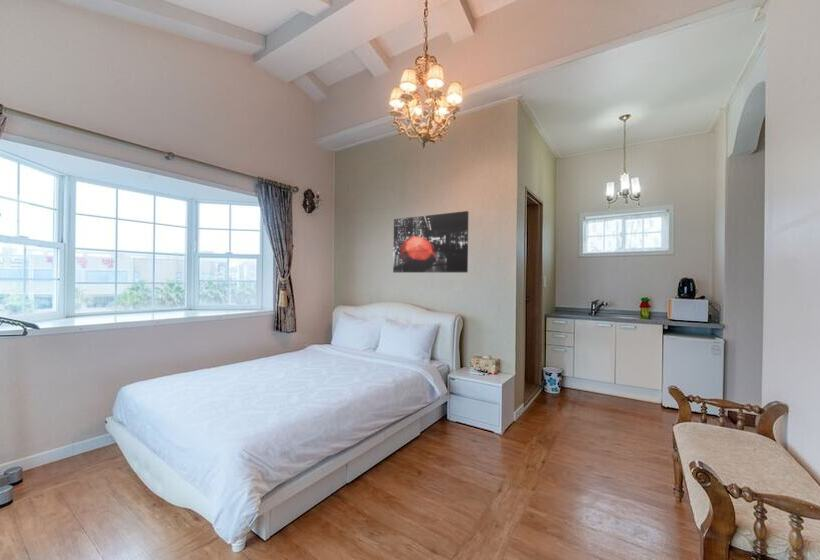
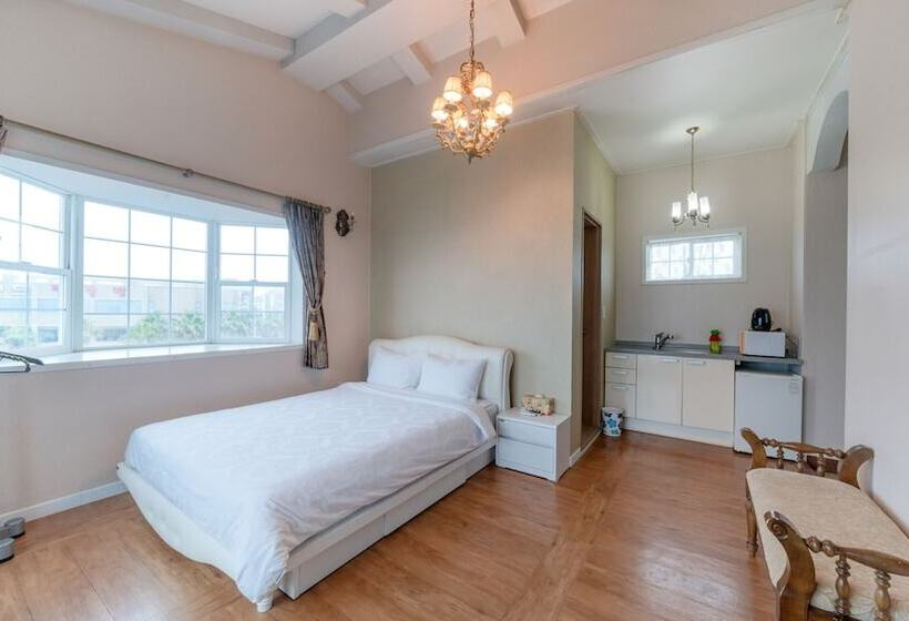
- wall art (428, 244)
